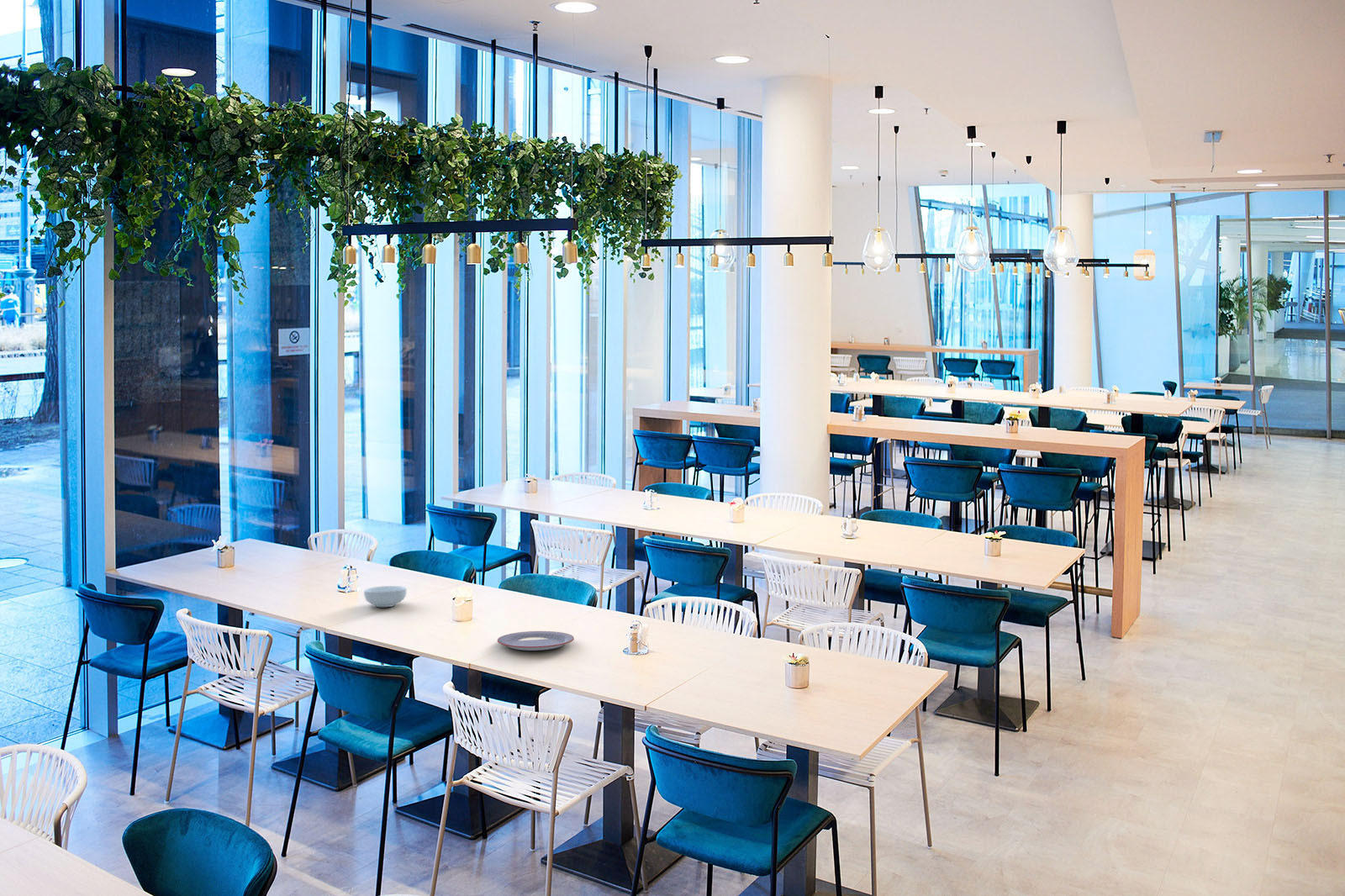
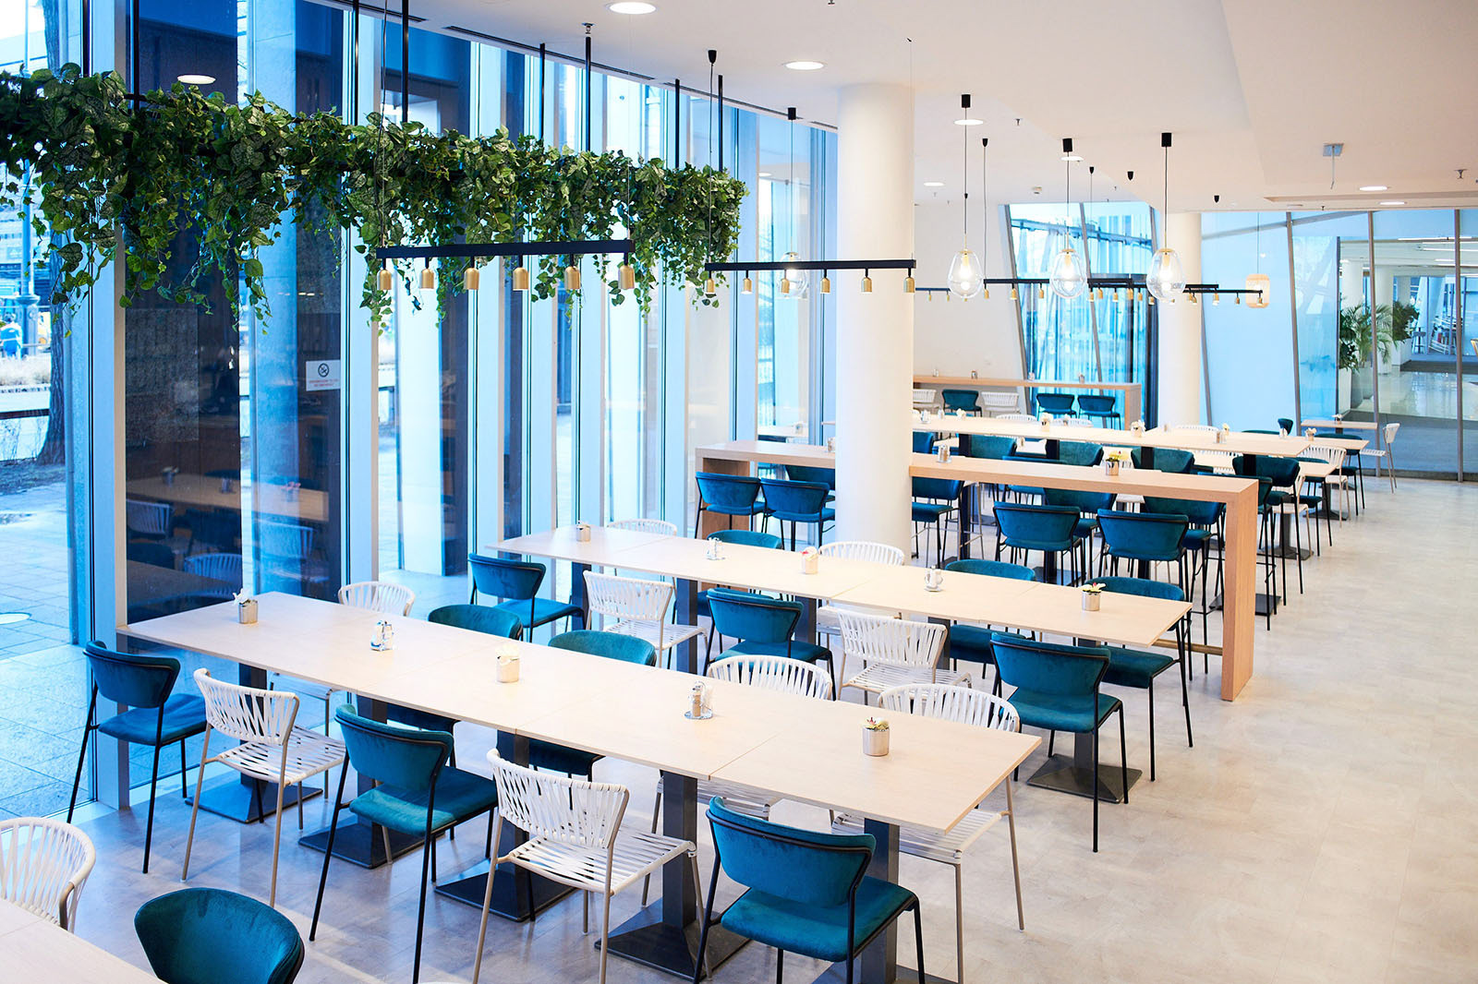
- cereal bowl (385, 597)
- plate (535, 641)
